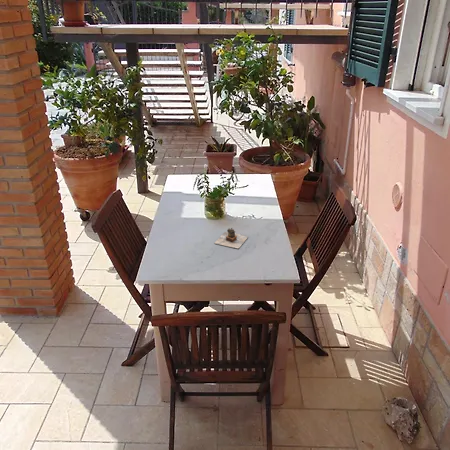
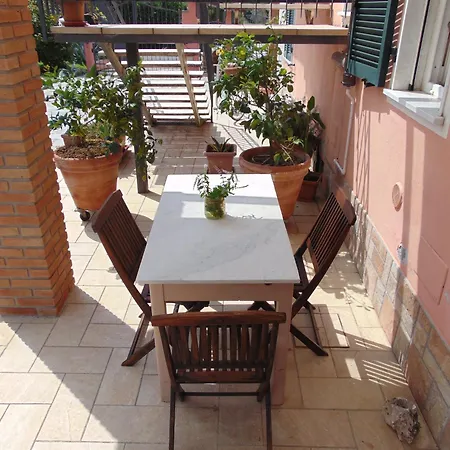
- teapot (231, 234)
